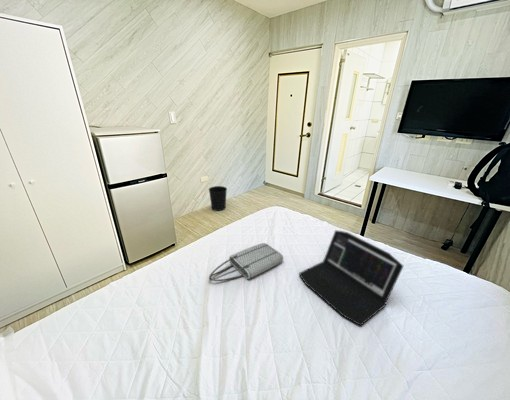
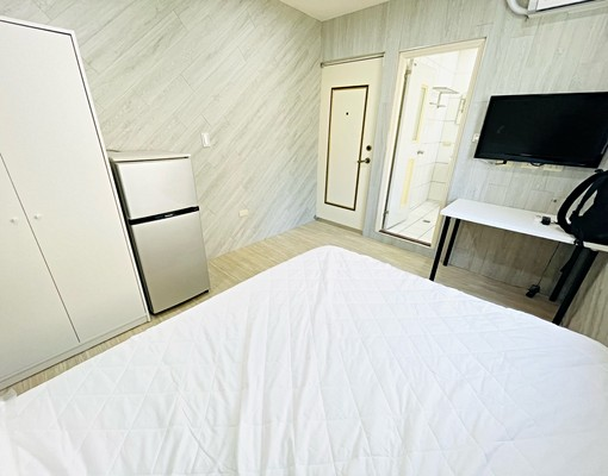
- tote bag (245, 263)
- wastebasket (218, 198)
- laptop (345, 270)
